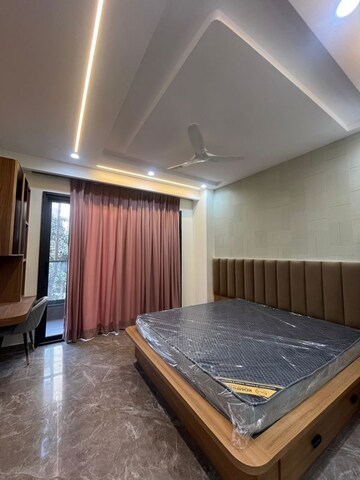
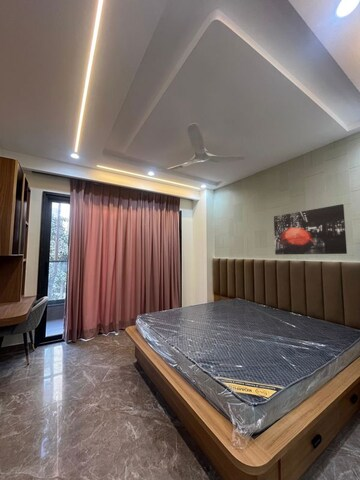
+ wall art (305, 232)
